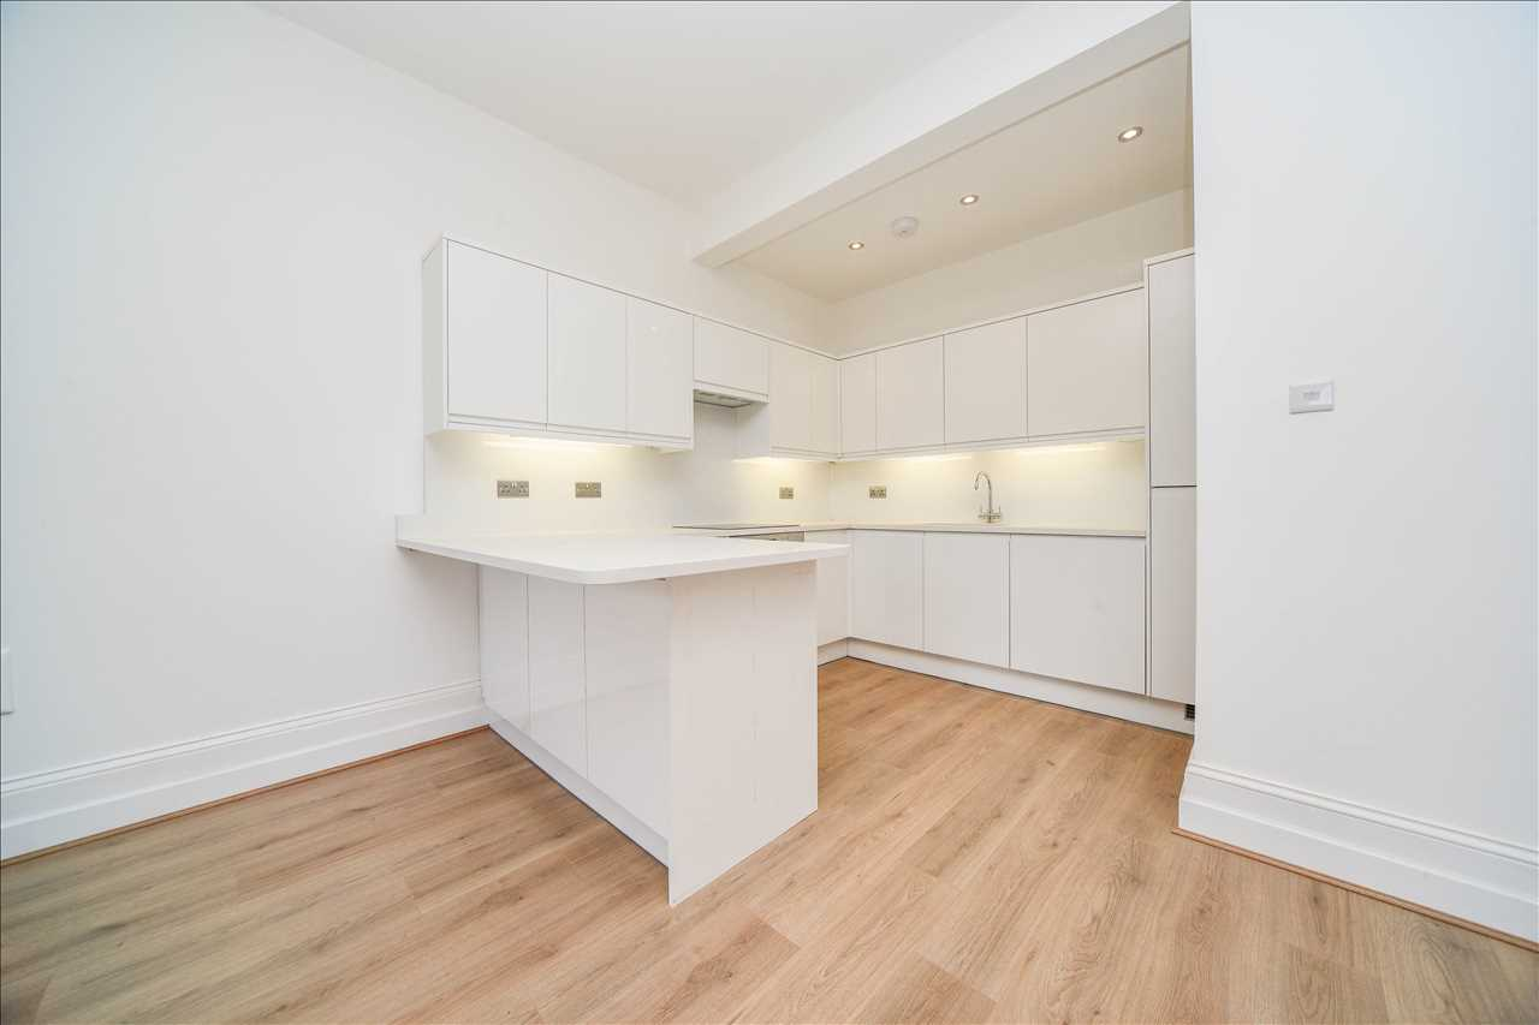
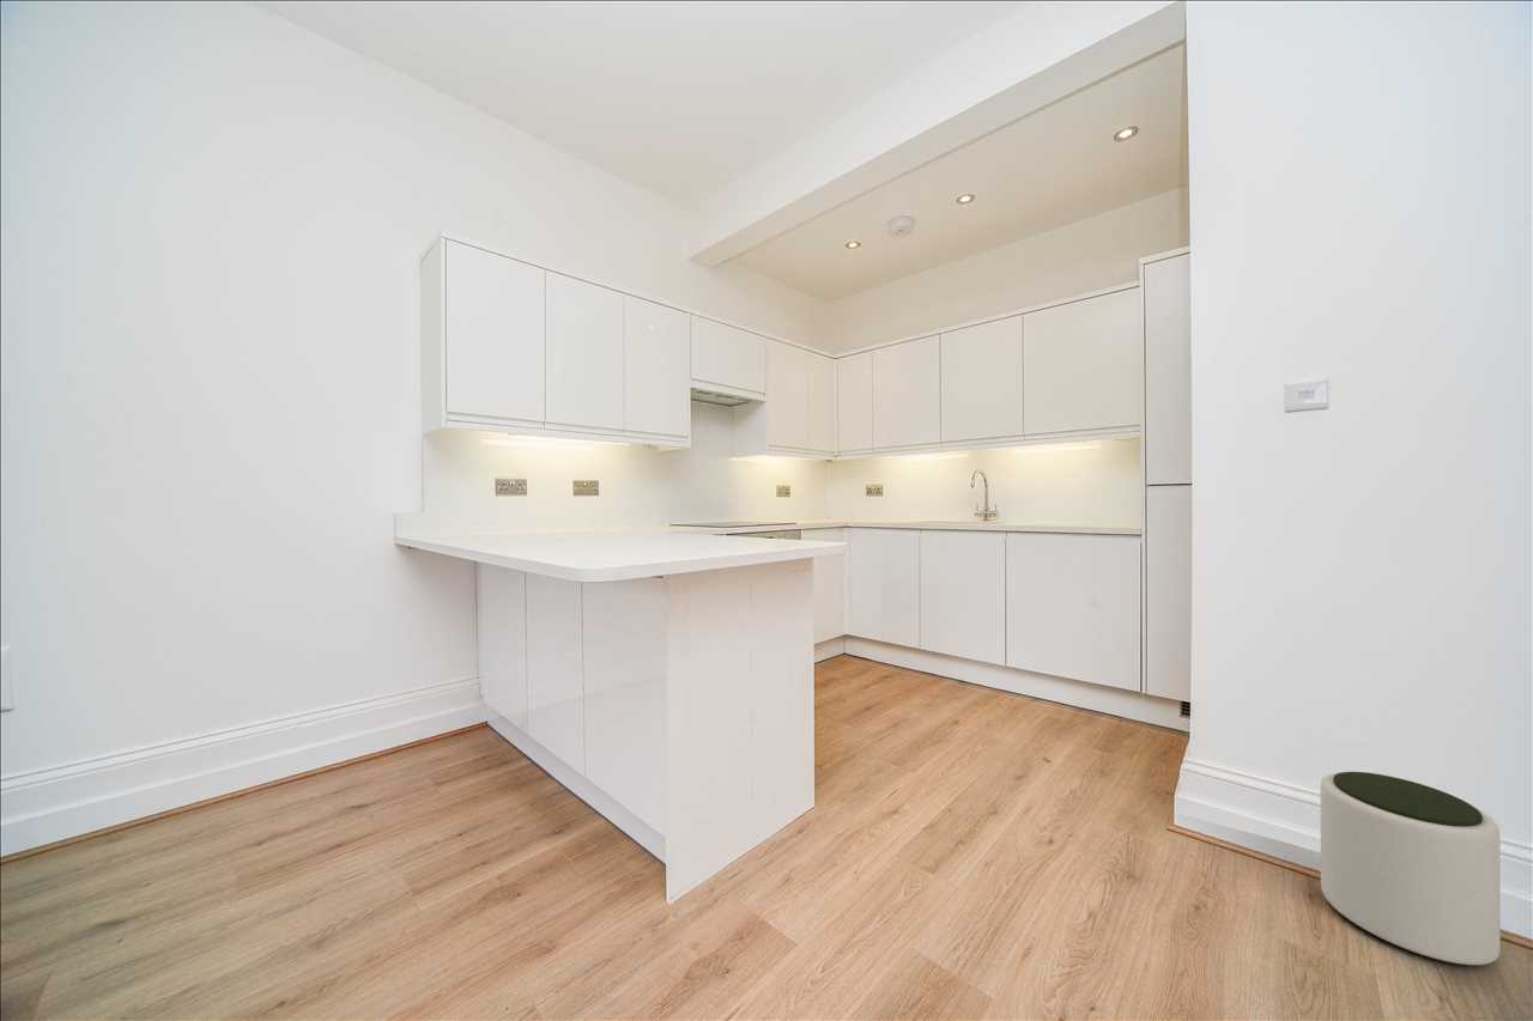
+ plant pot (1402, 858)
